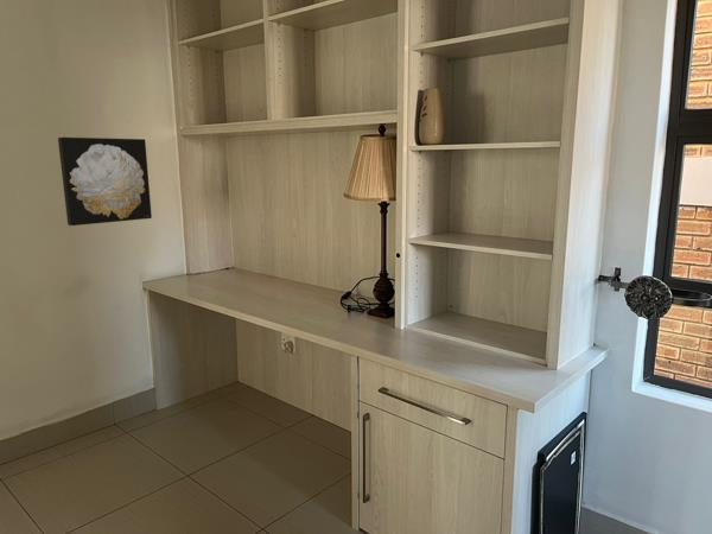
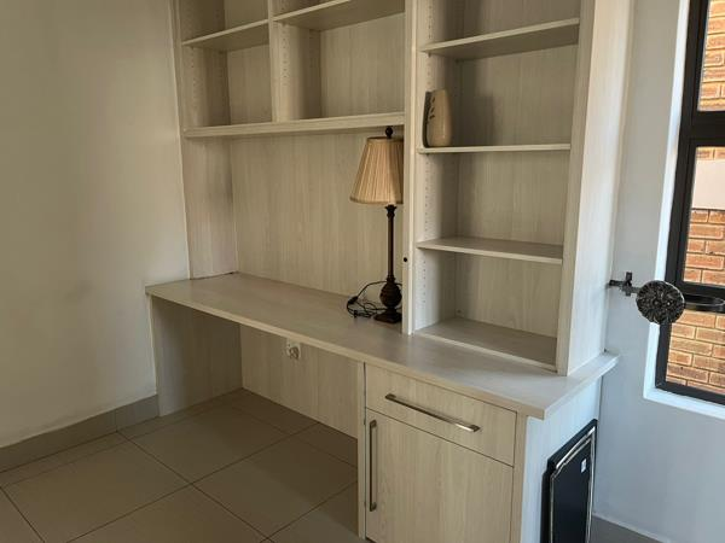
- wall art (107, 180)
